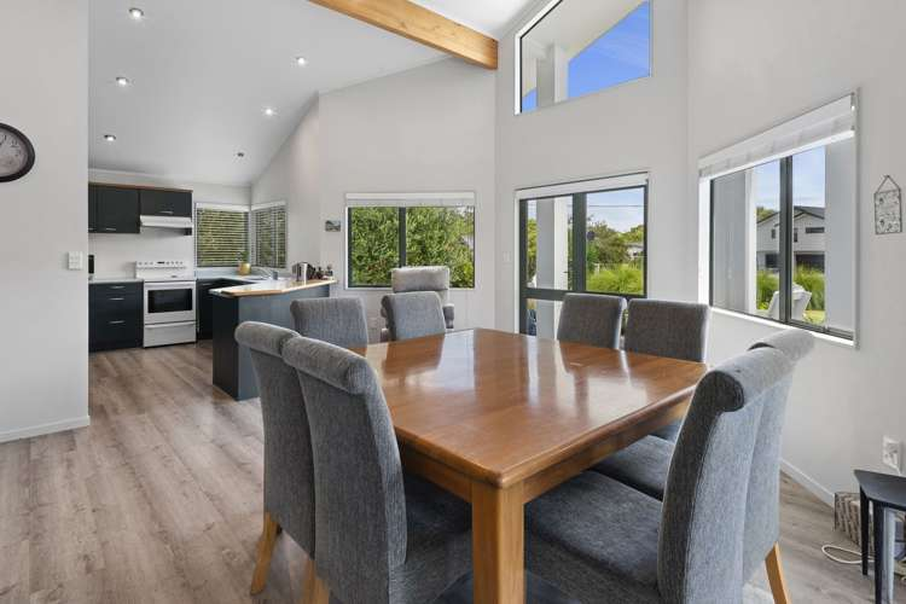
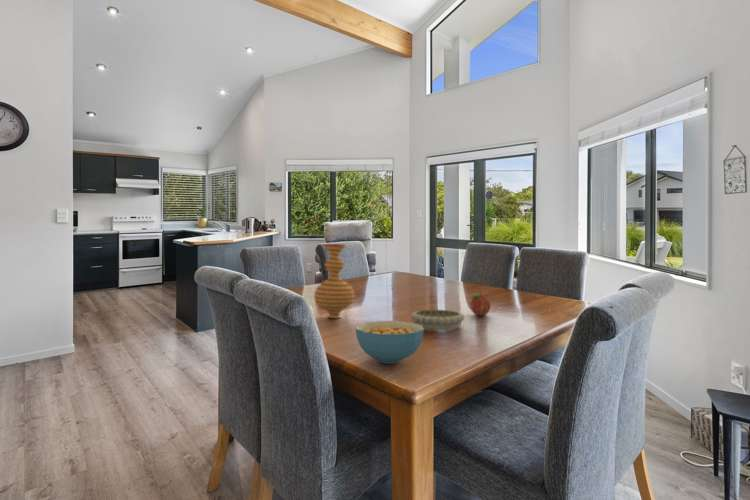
+ vase (334, 280)
+ fruit (480, 303)
+ cereal bowl (389, 343)
+ decorative bowl (437, 319)
